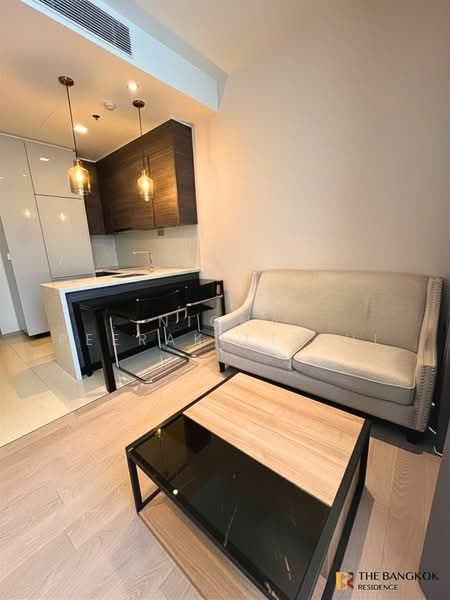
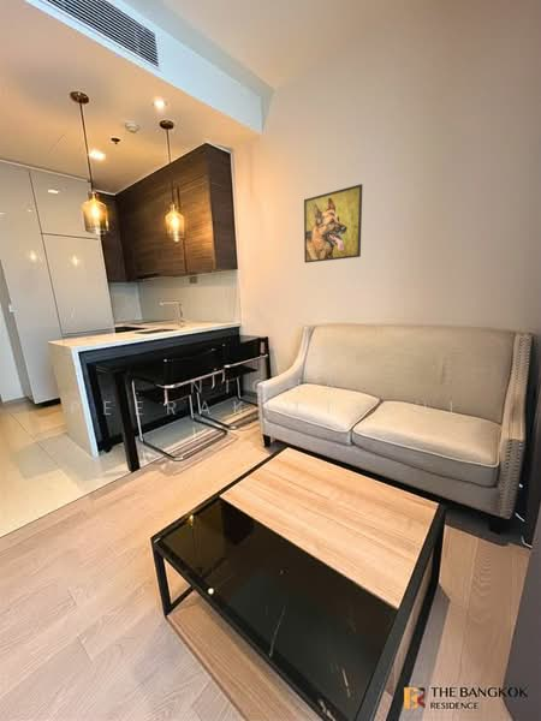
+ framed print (331, 226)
